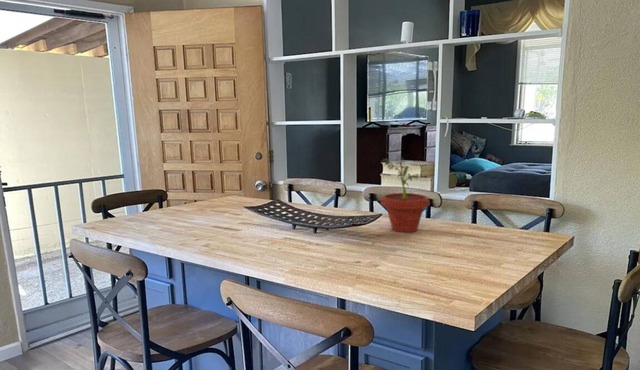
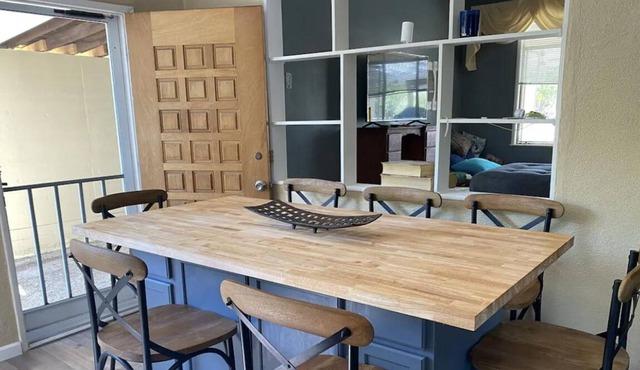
- potted plant (403, 191)
